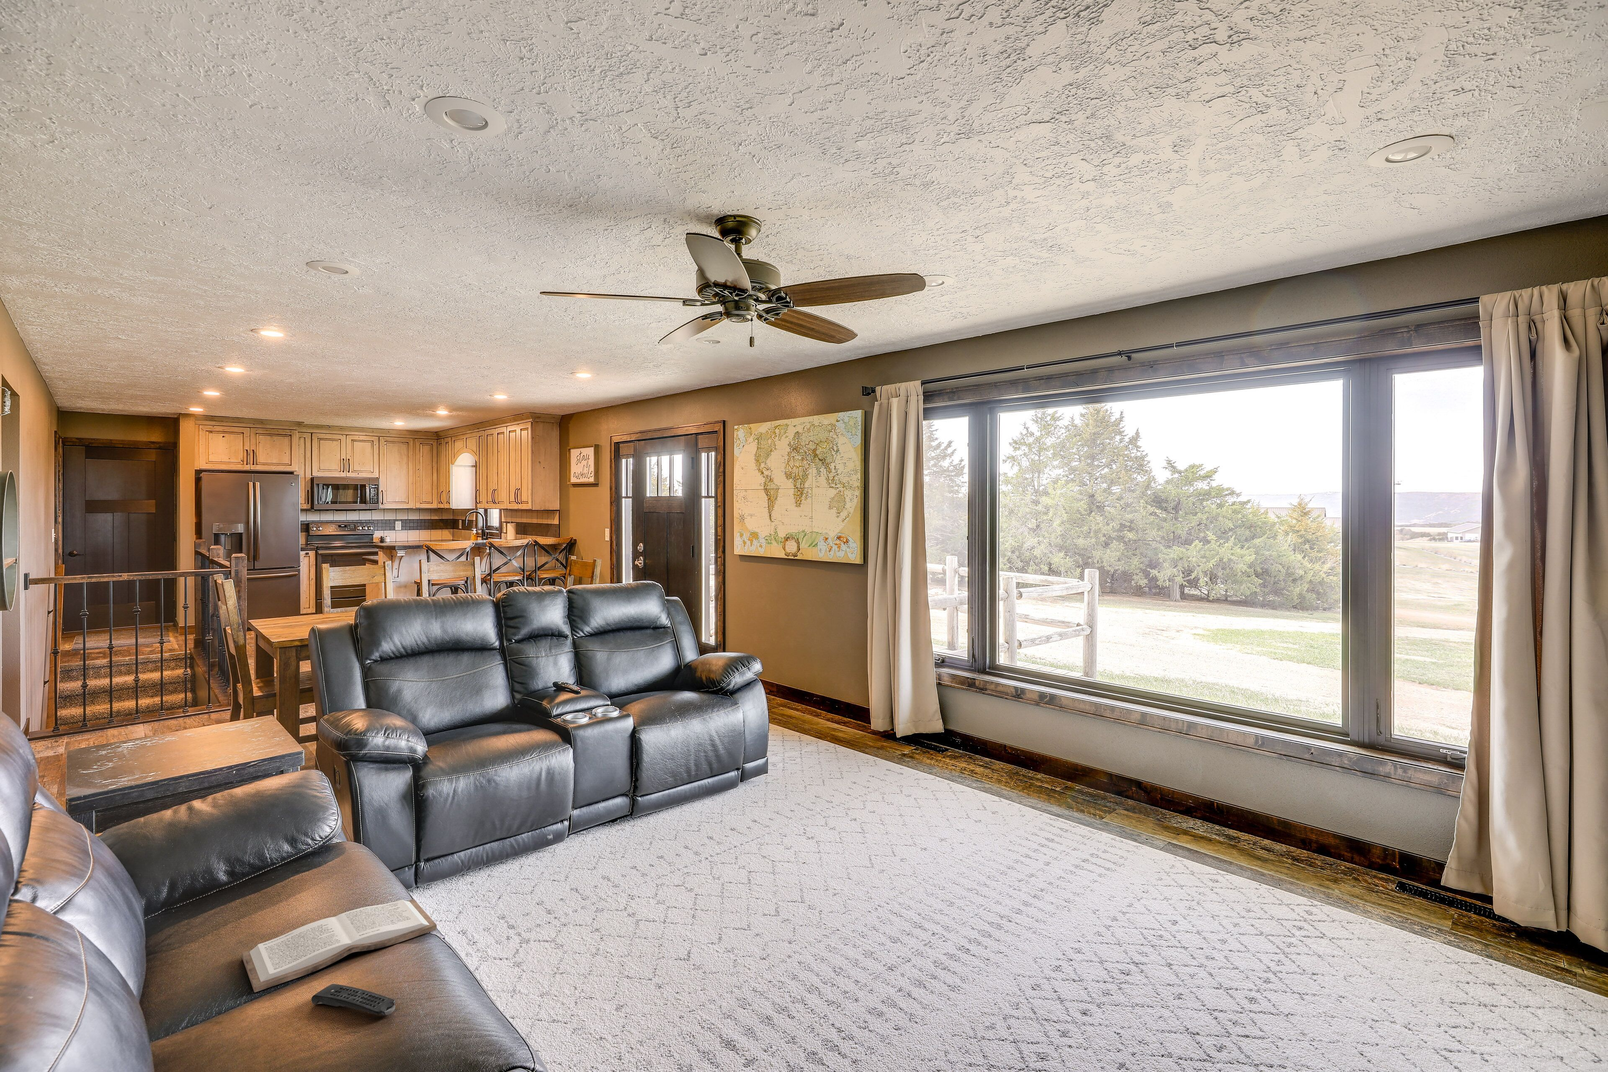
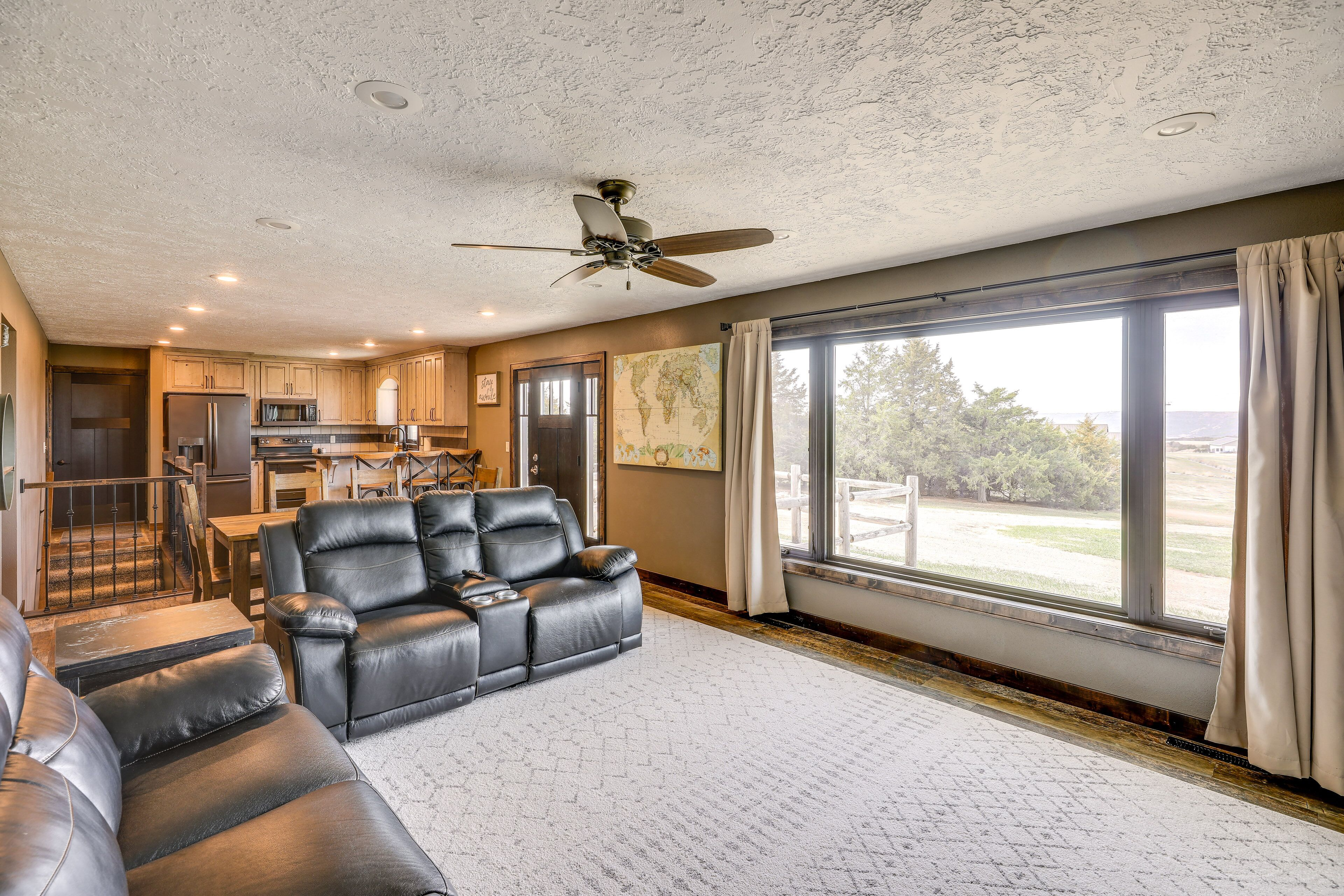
- book (342, 936)
- remote control (357, 1000)
